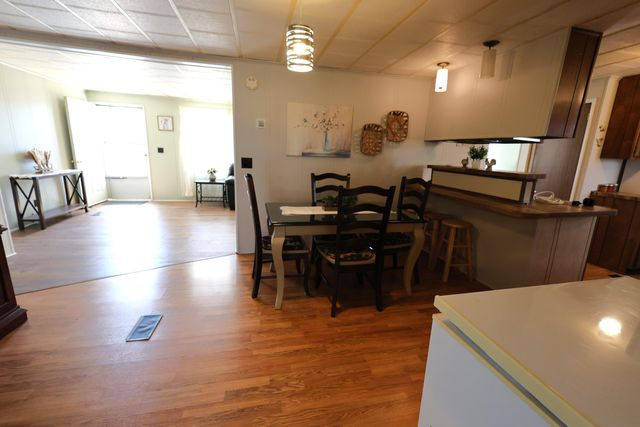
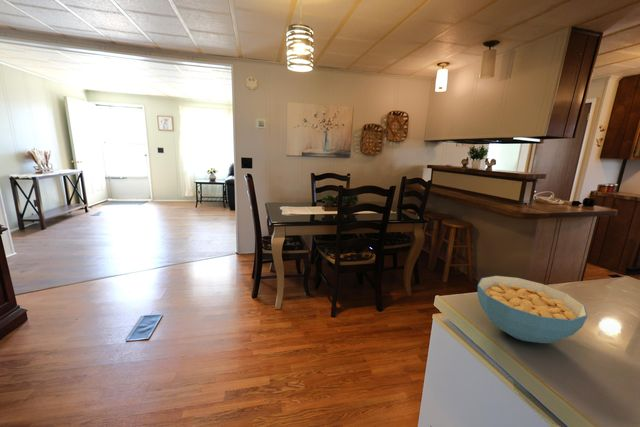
+ cereal bowl (523, 314)
